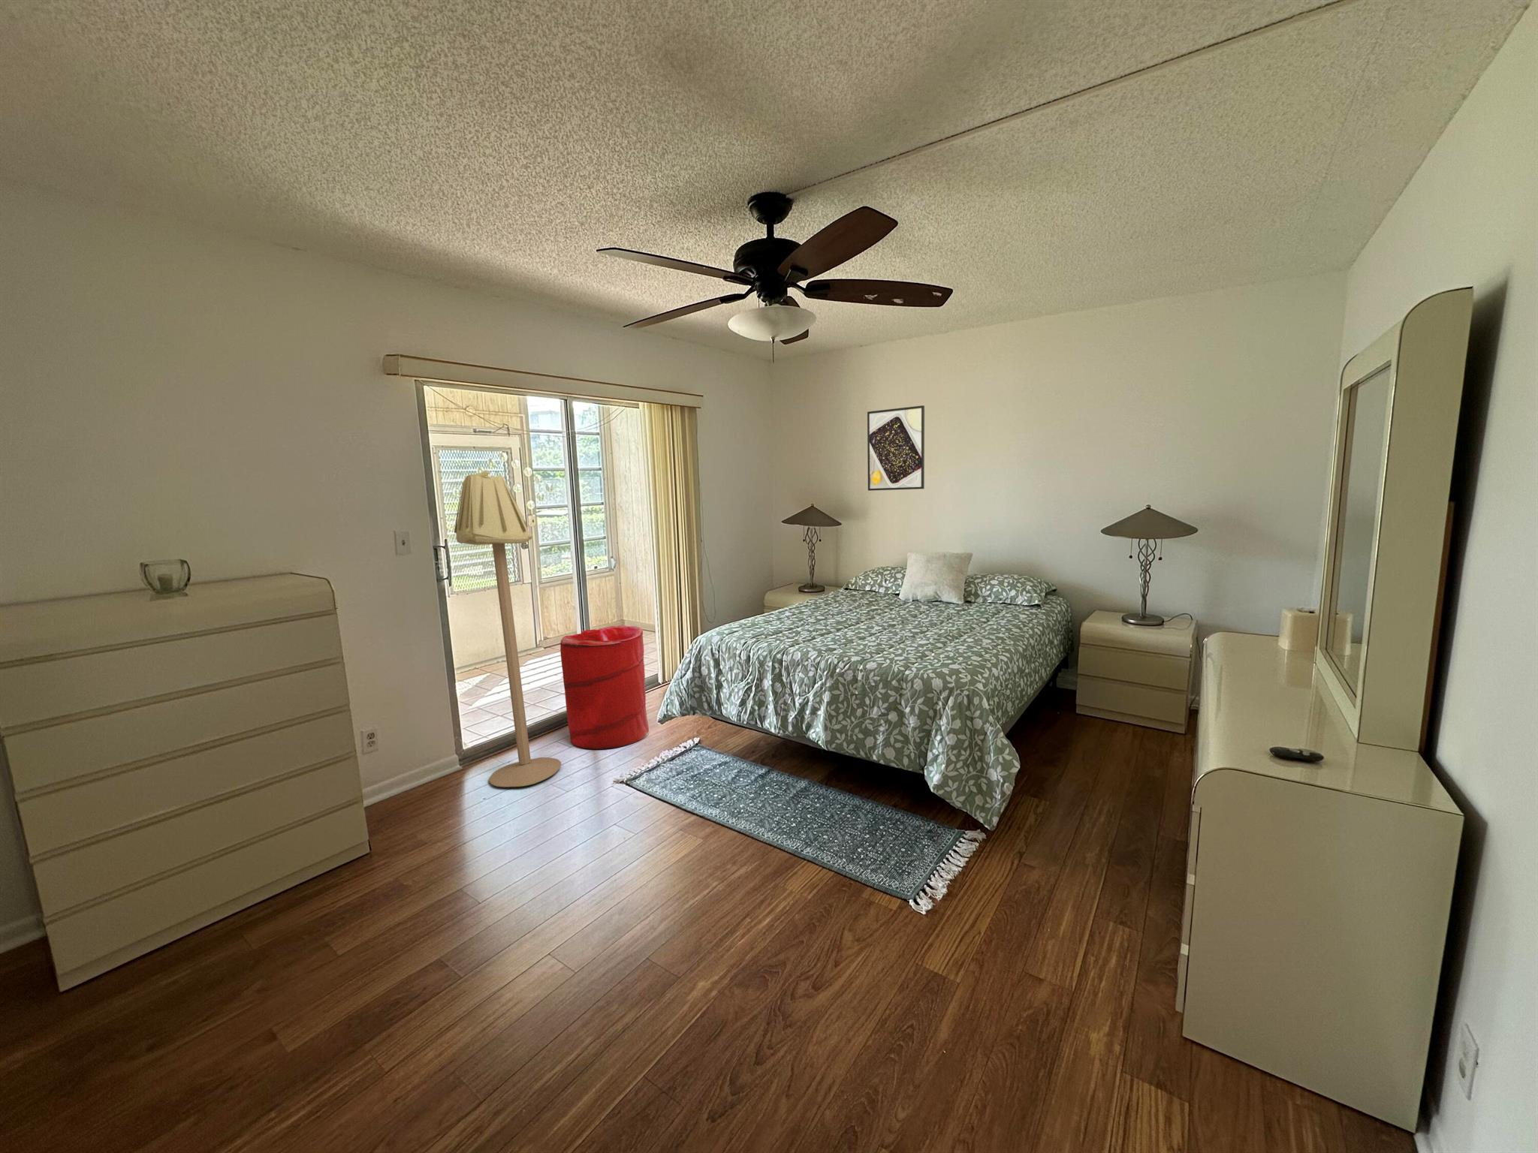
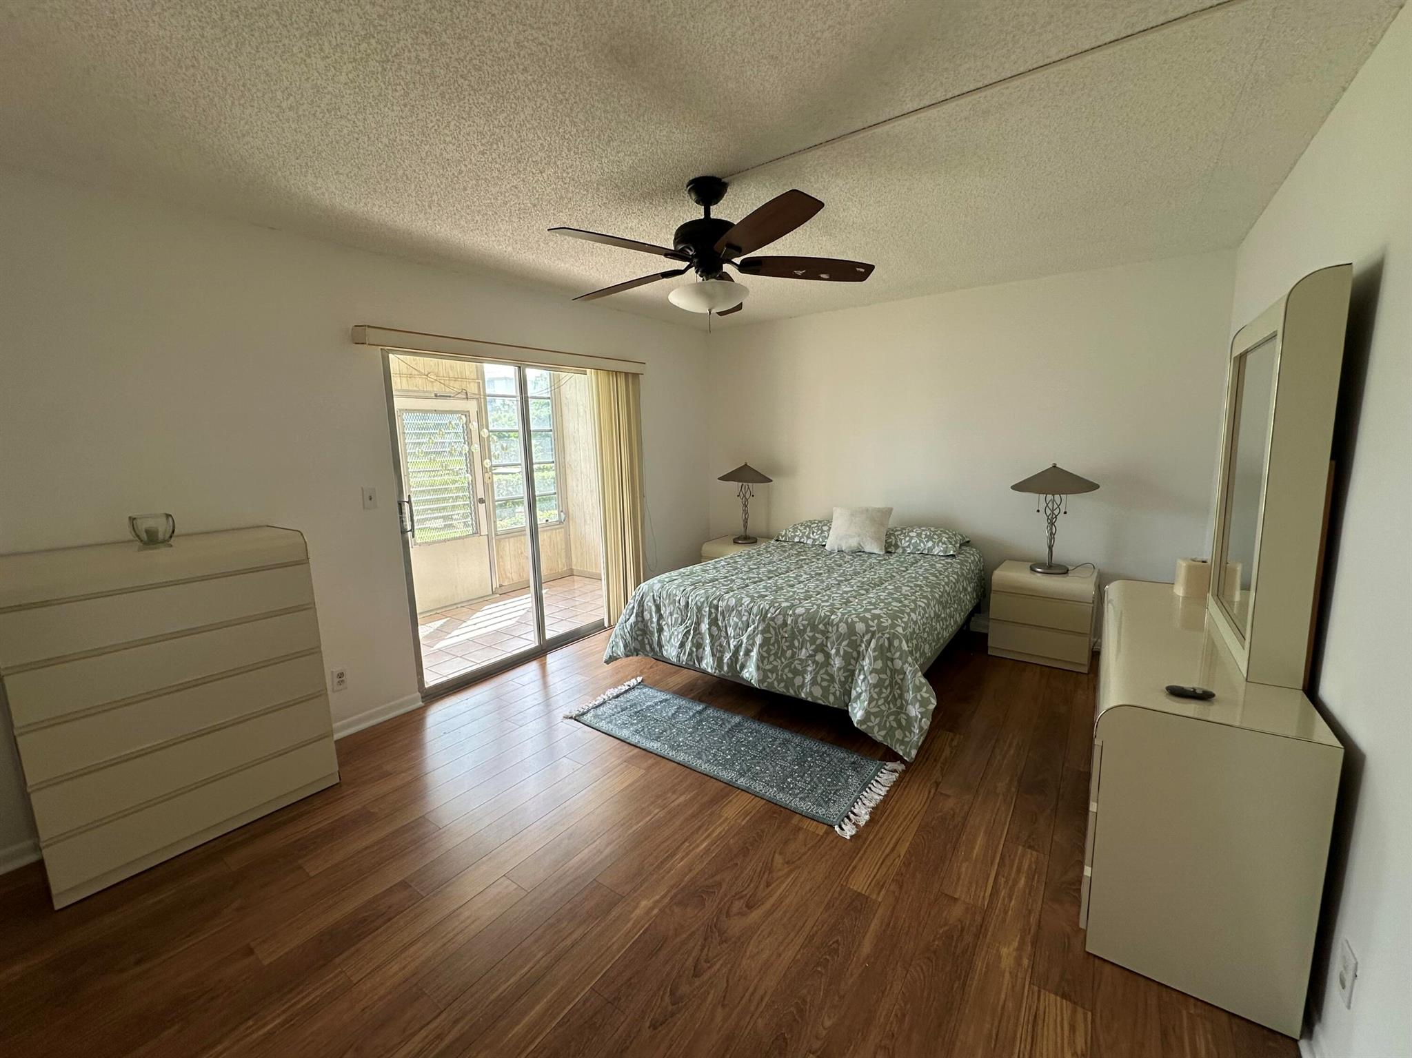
- laundry hamper (604, 682)
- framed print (895, 449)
- floor lamp (504, 625)
